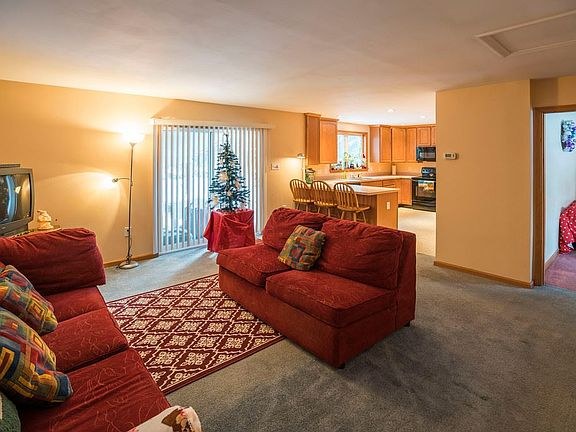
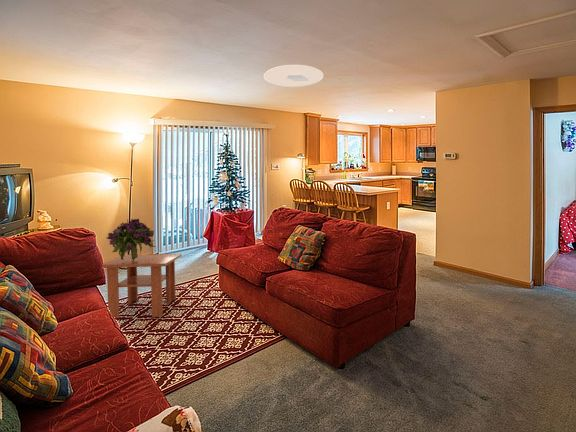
+ coffee table (143, 284)
+ bouquet (133, 239)
+ ceiling light (293, 73)
